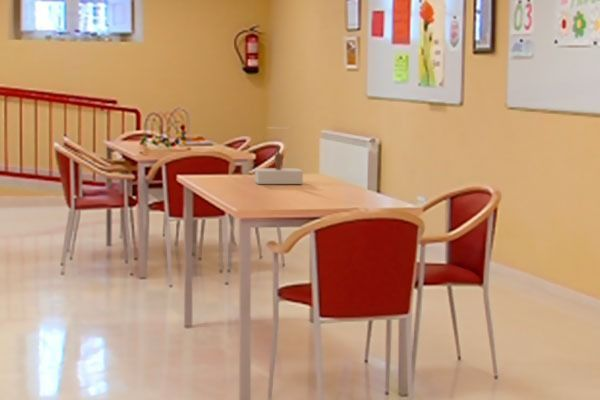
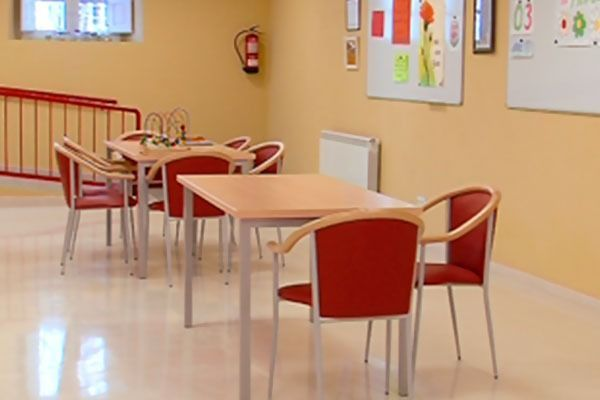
- vase (278, 155)
